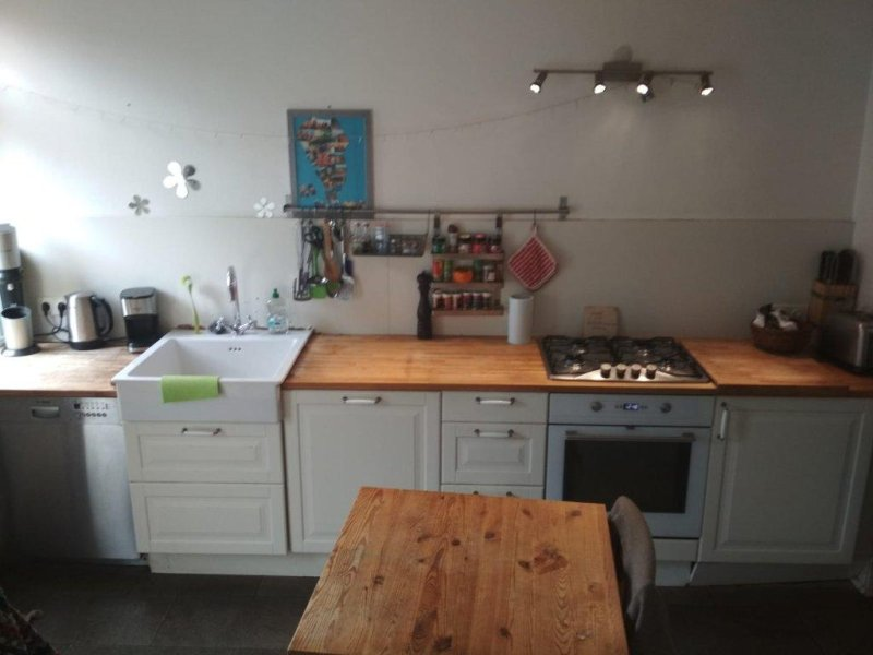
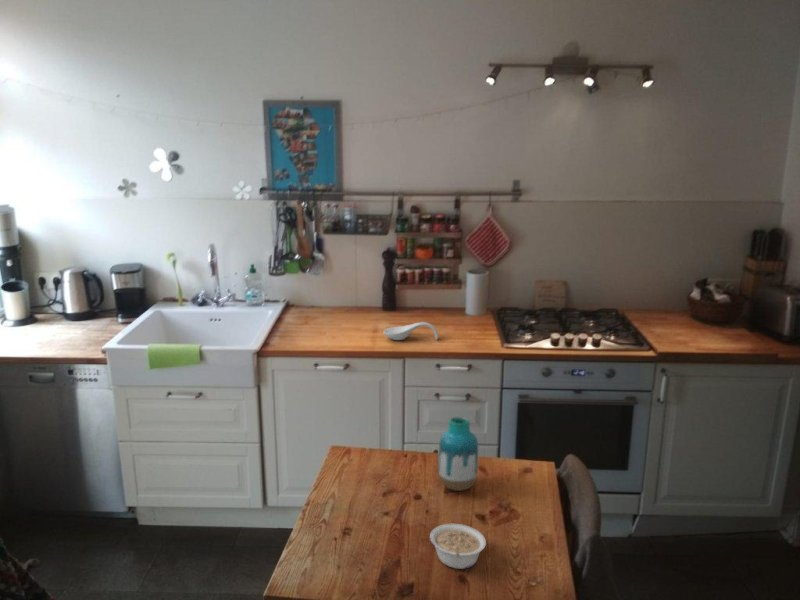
+ vase (458, 454)
+ spoon rest (410, 330)
+ legume (458, 547)
